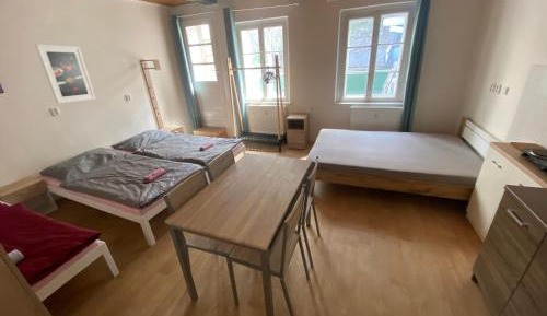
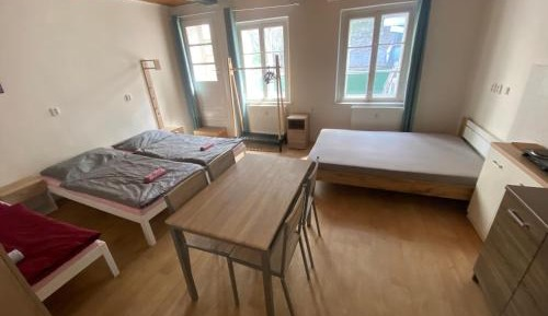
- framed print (68, 74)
